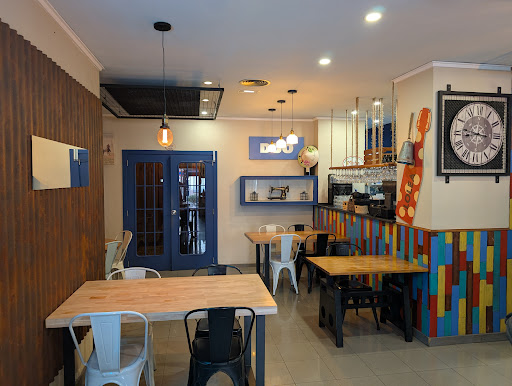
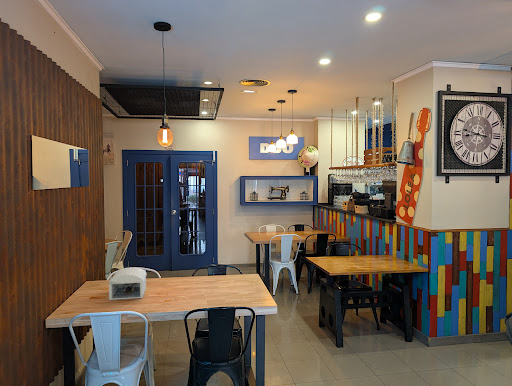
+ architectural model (128, 282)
